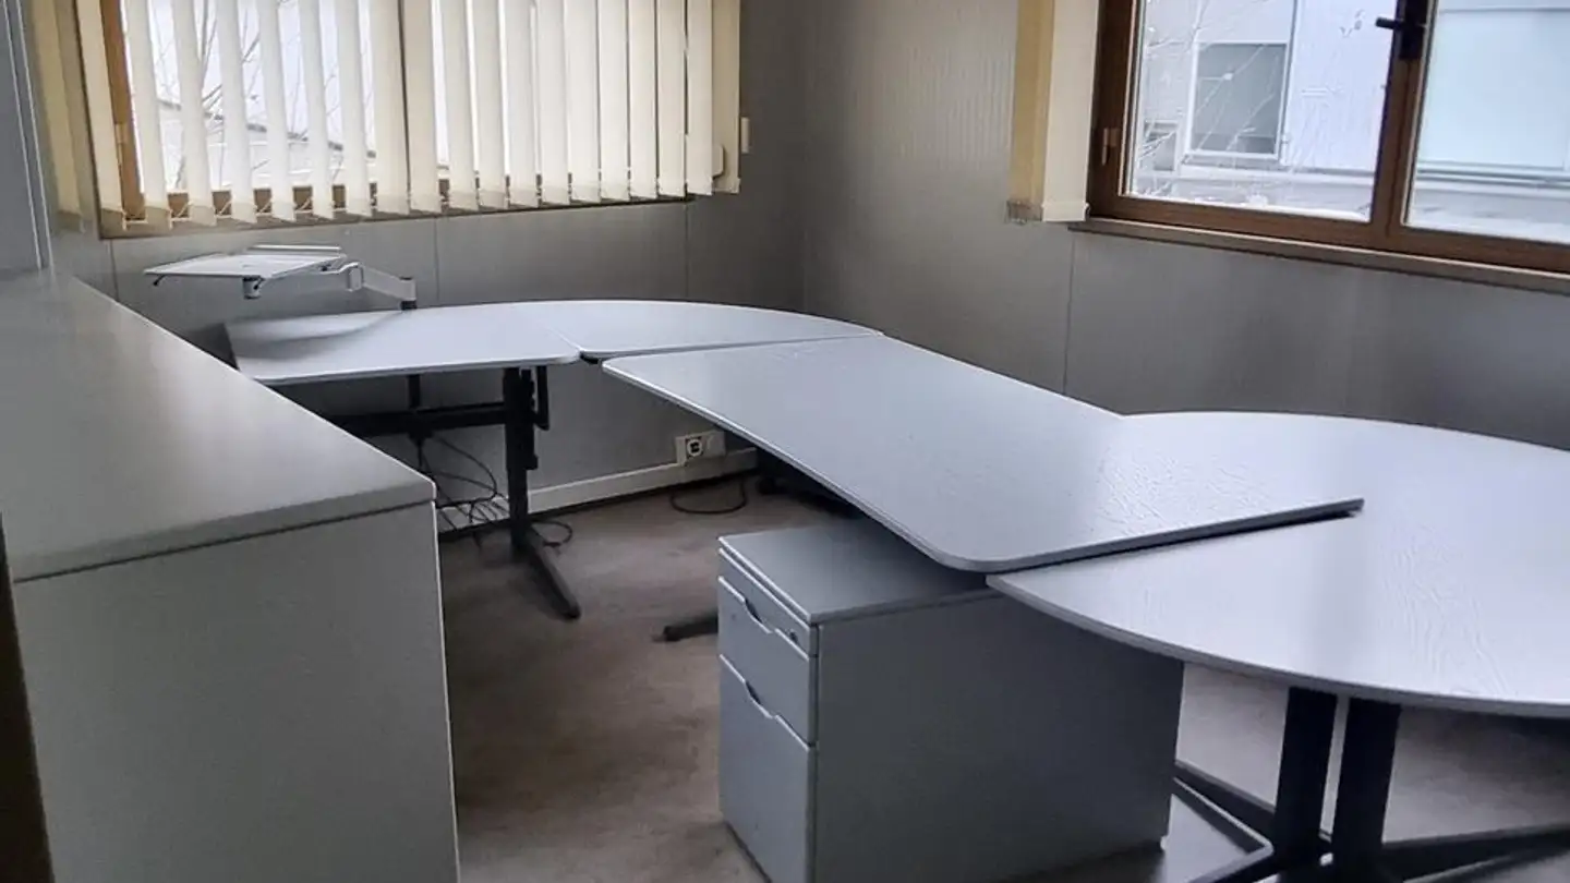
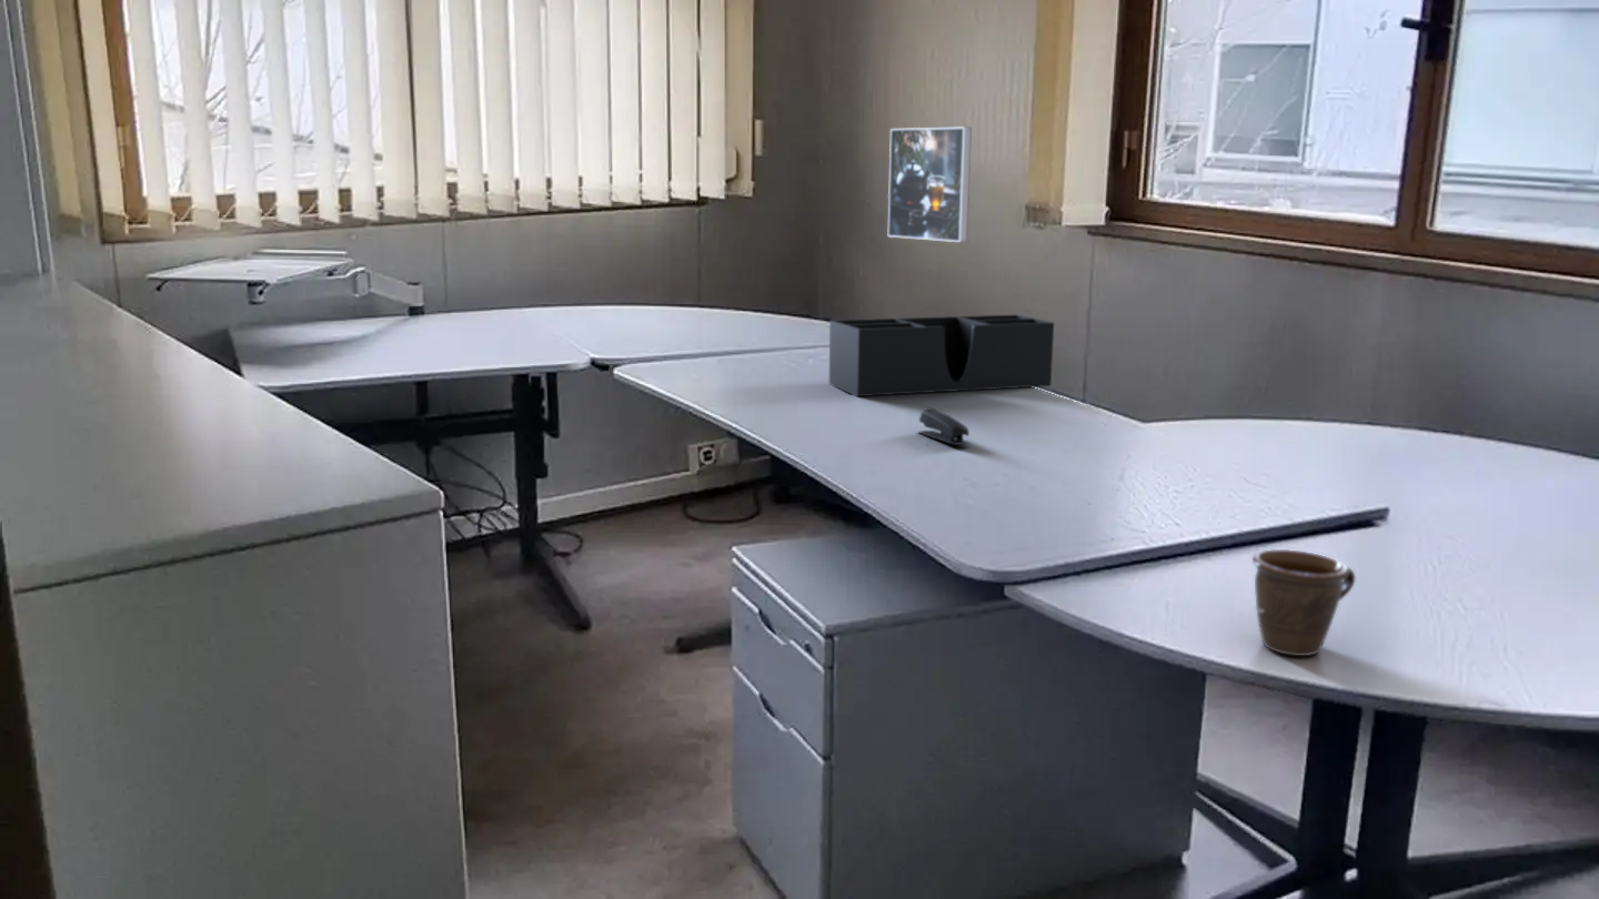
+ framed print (927, 183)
+ stapler (943, 425)
+ desk organizer (941, 353)
+ mug (1303, 604)
